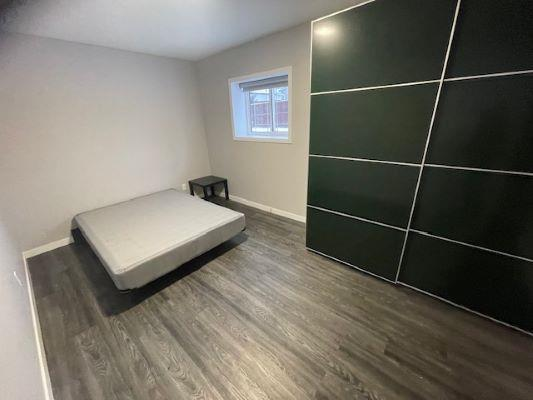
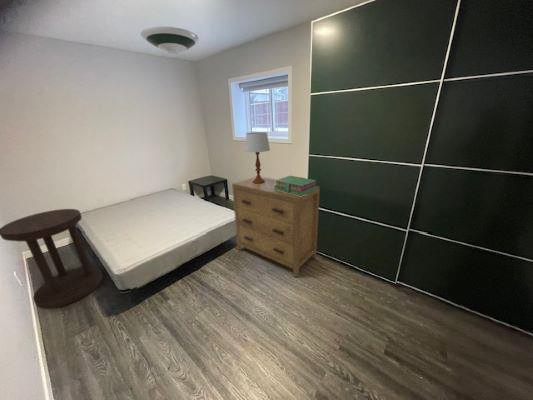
+ table lamp (257, 158)
+ side table (58, 256)
+ dresser (274, 221)
+ stack of books (295, 184)
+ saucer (172, 45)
